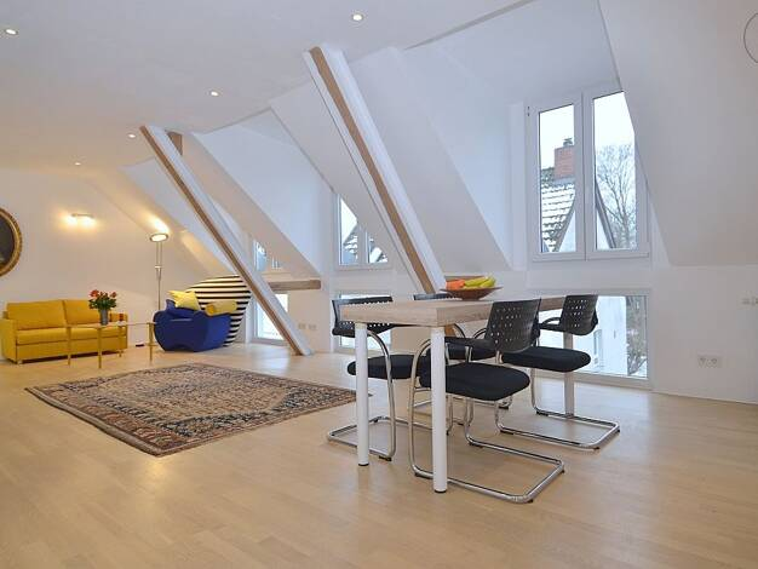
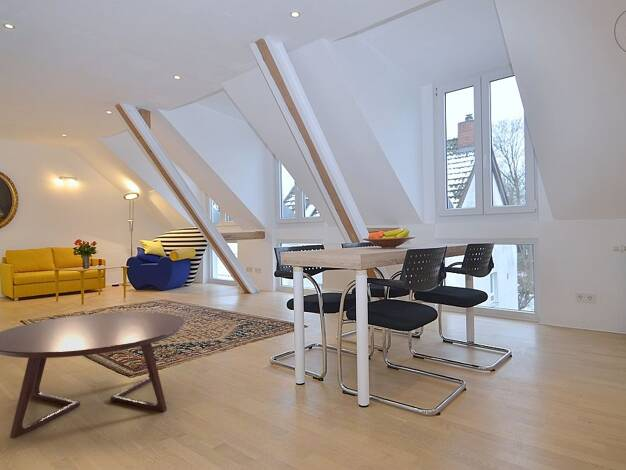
+ coffee table (92, 354)
